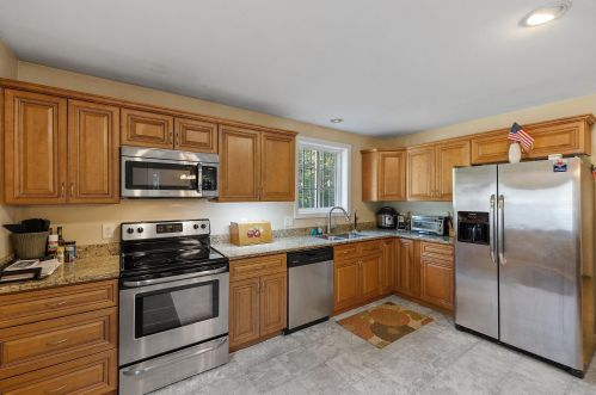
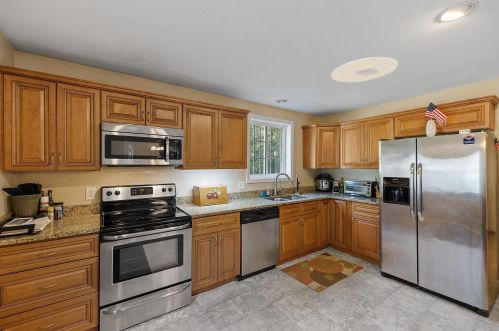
+ ceiling light (362, 68)
